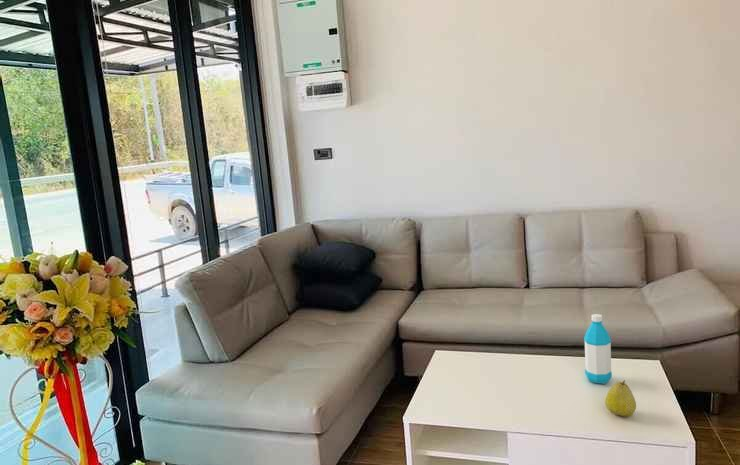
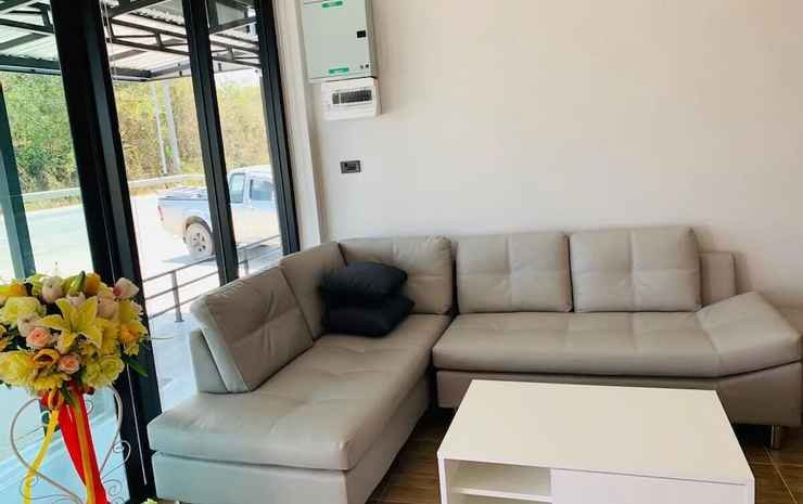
- fruit (620, 397)
- water bottle (597, 348)
